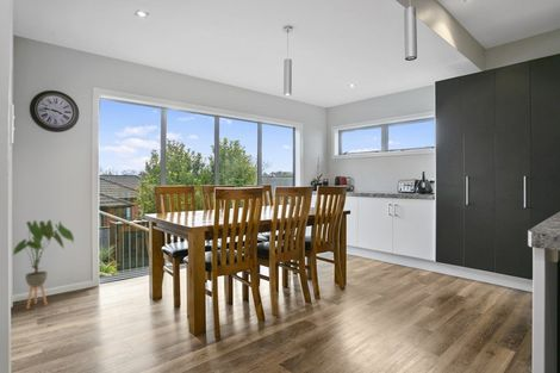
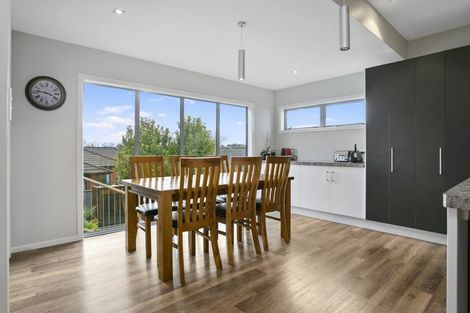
- house plant (39, 259)
